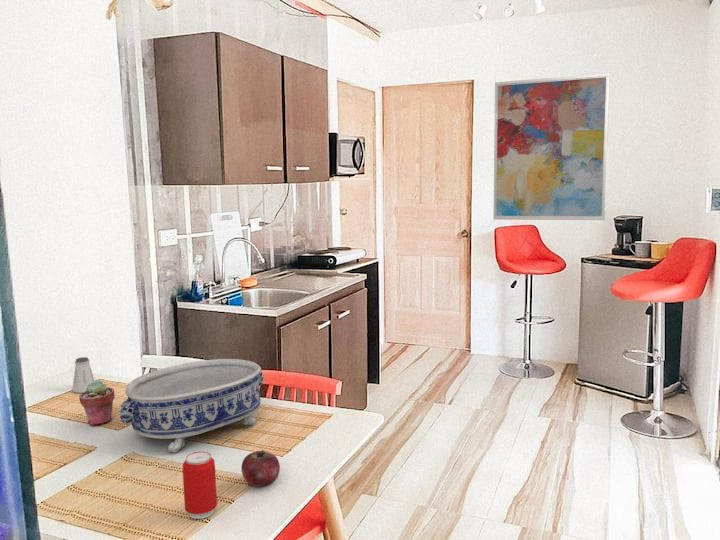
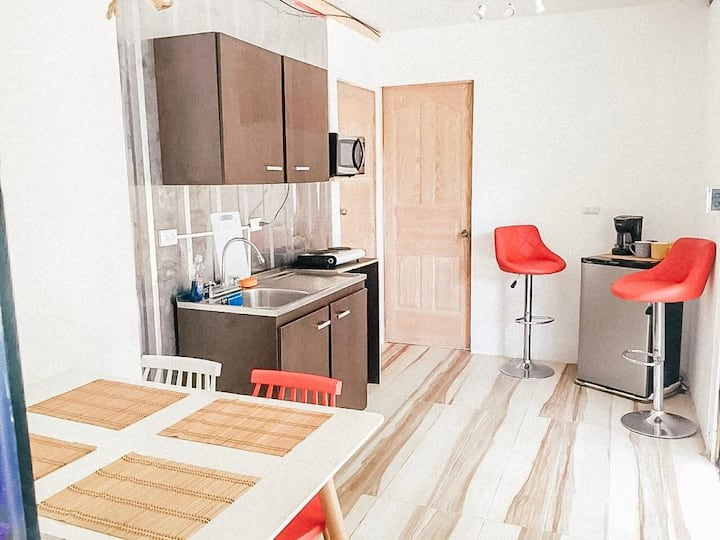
- wall art (549, 150)
- apple (260, 466)
- decorative bowl (197, 401)
- potted succulent (97, 400)
- beverage can (199, 484)
- saltshaker (83, 373)
